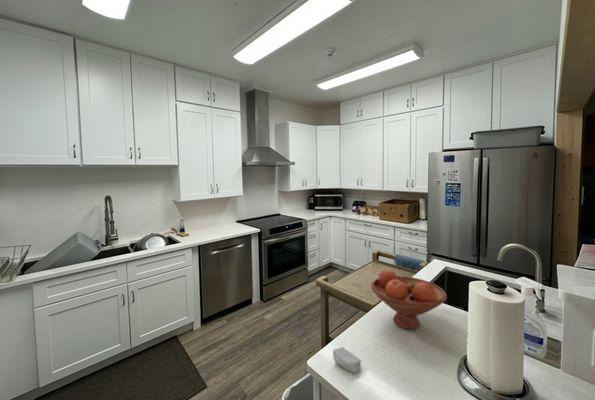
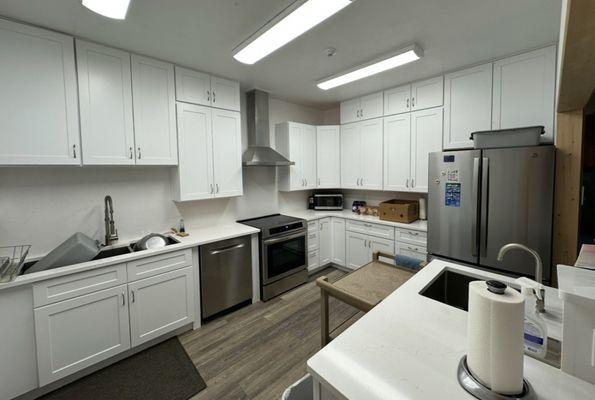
- fruit bowl (406, 298)
- soap bar (346, 358)
